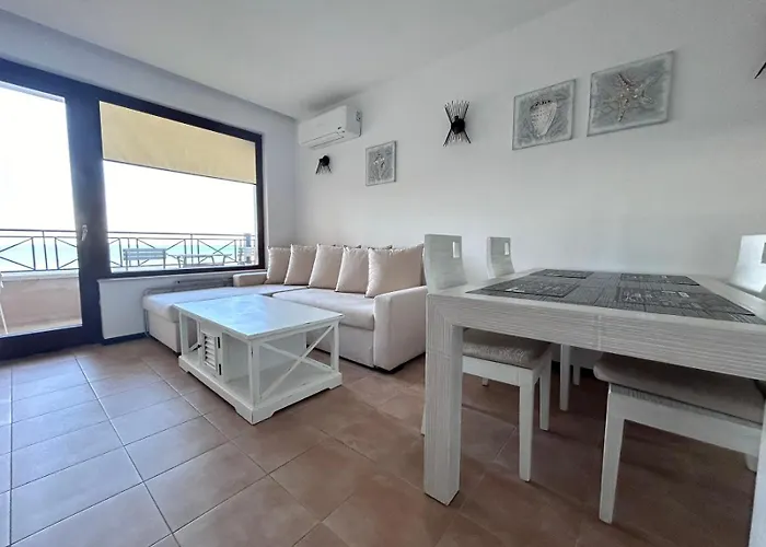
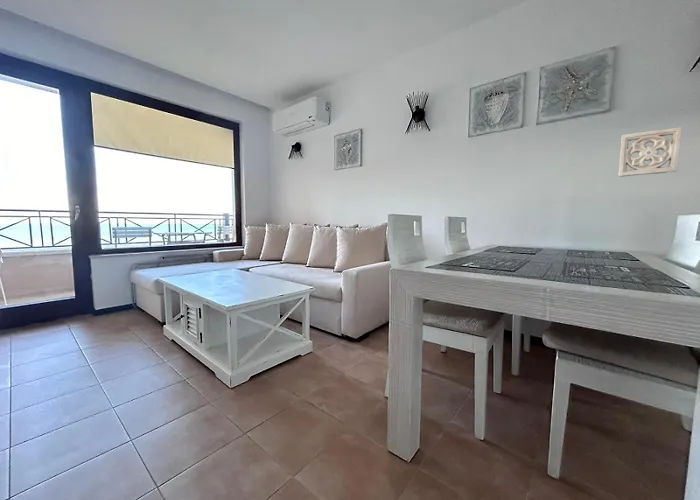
+ wall ornament (648, 153)
